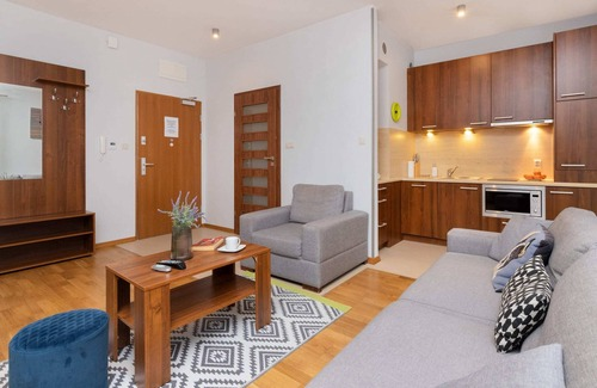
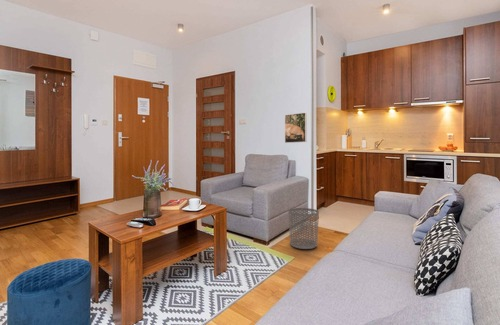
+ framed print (295, 128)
+ waste bin (303, 227)
